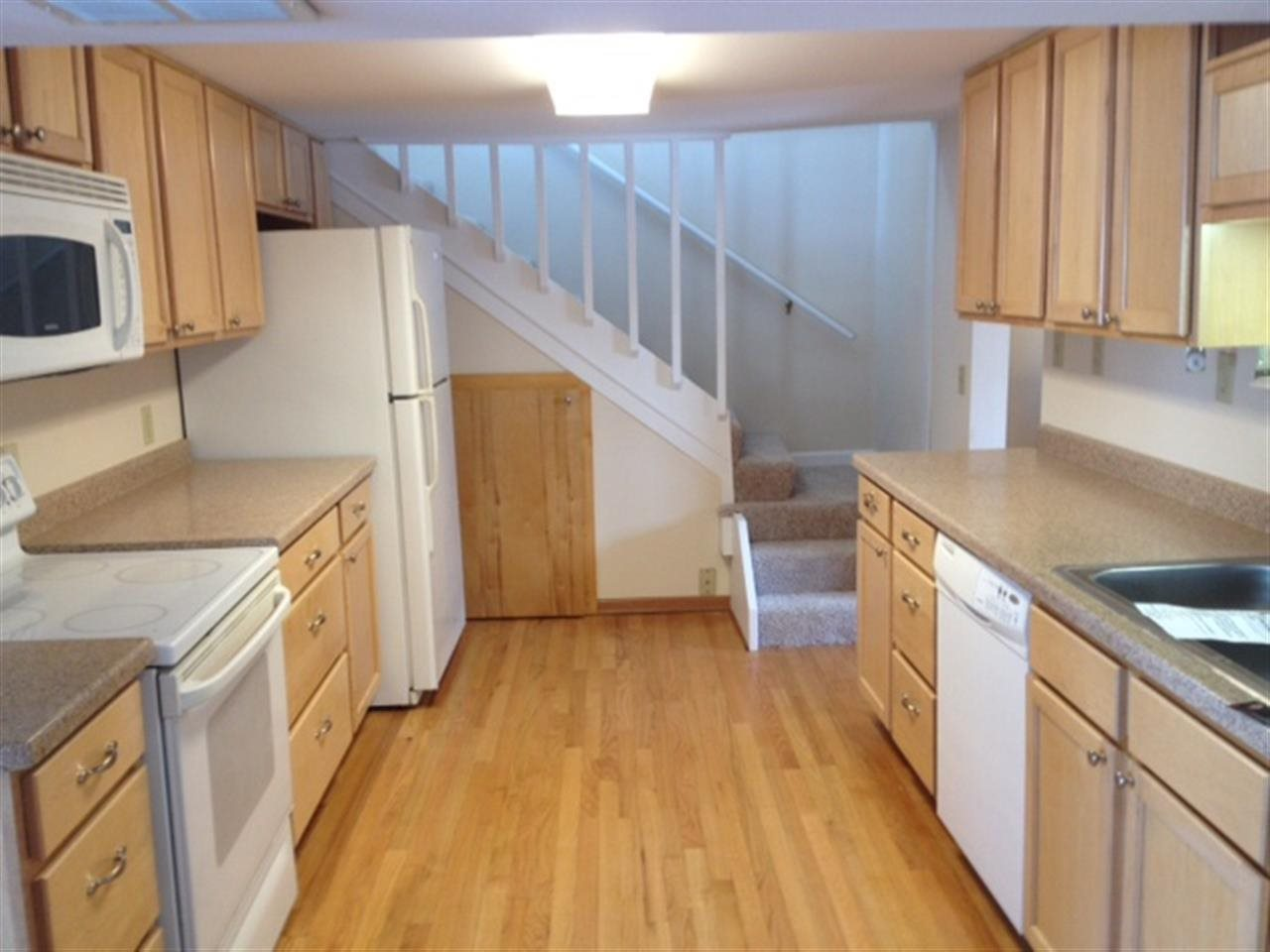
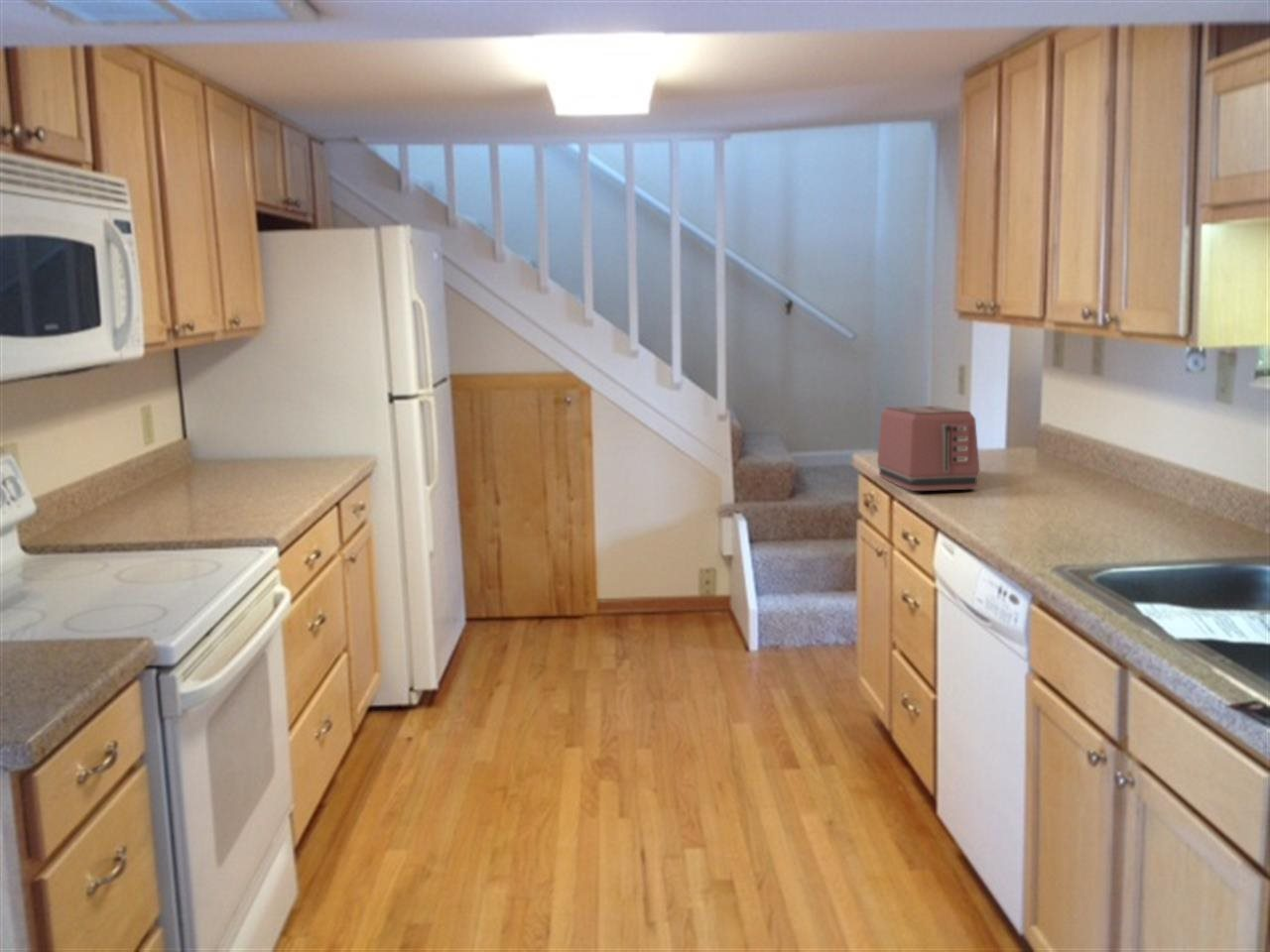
+ toaster (927, 446)
